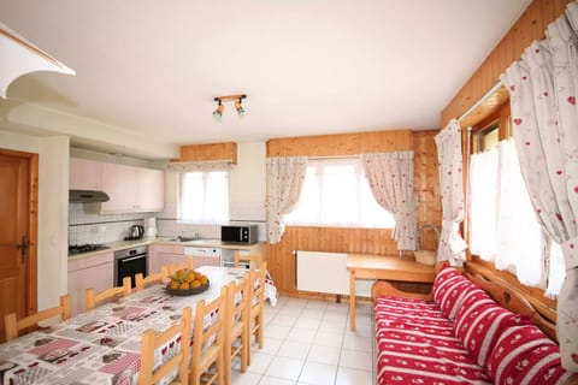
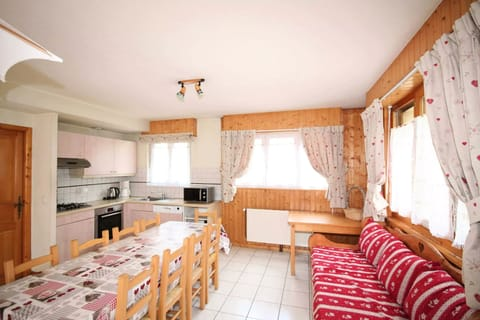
- fruit bowl (188, 279)
